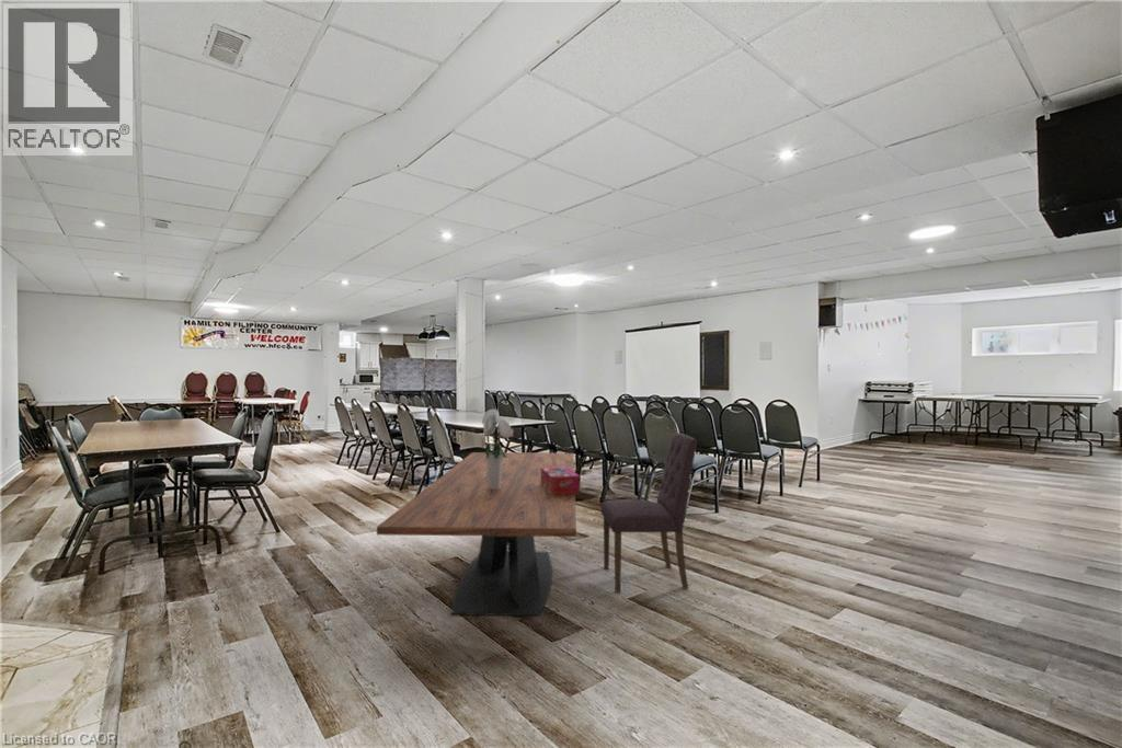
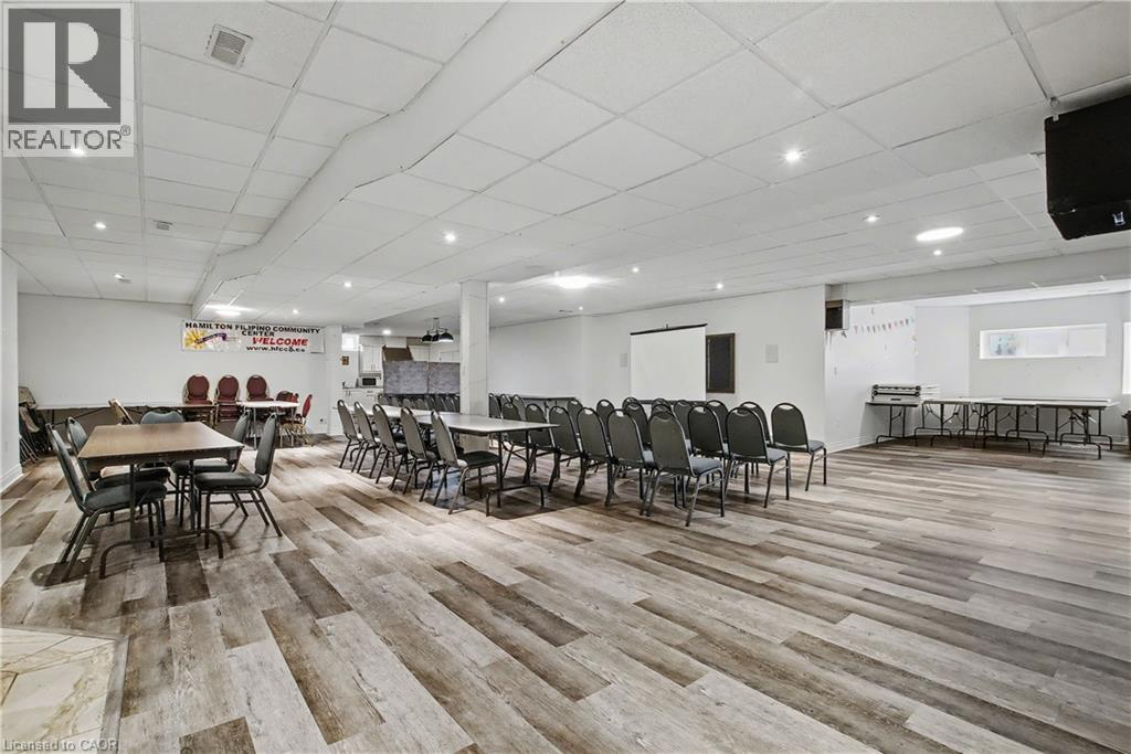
- bouquet (496, 448)
- dining table (506, 528)
- tissue box (559, 480)
- dining chair (646, 505)
